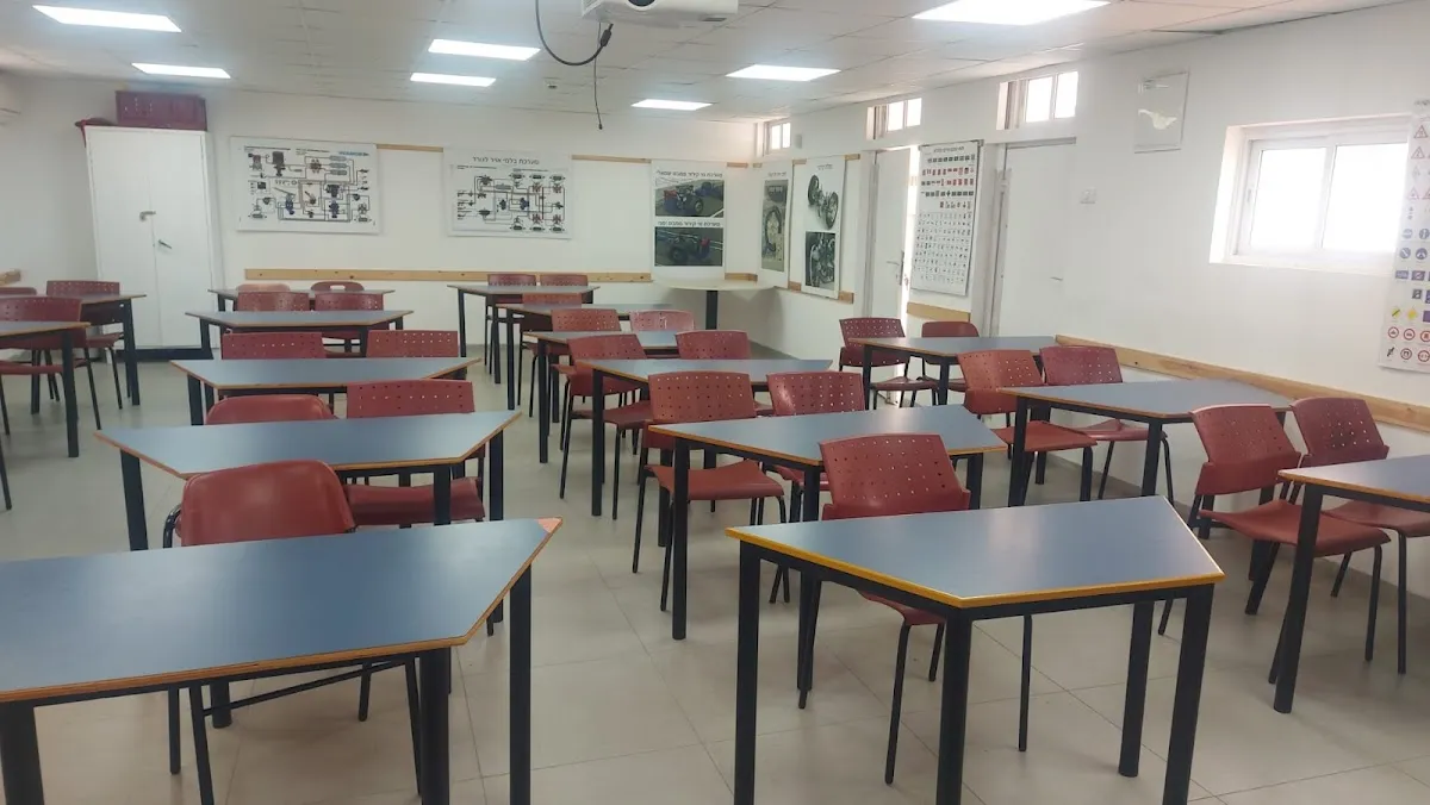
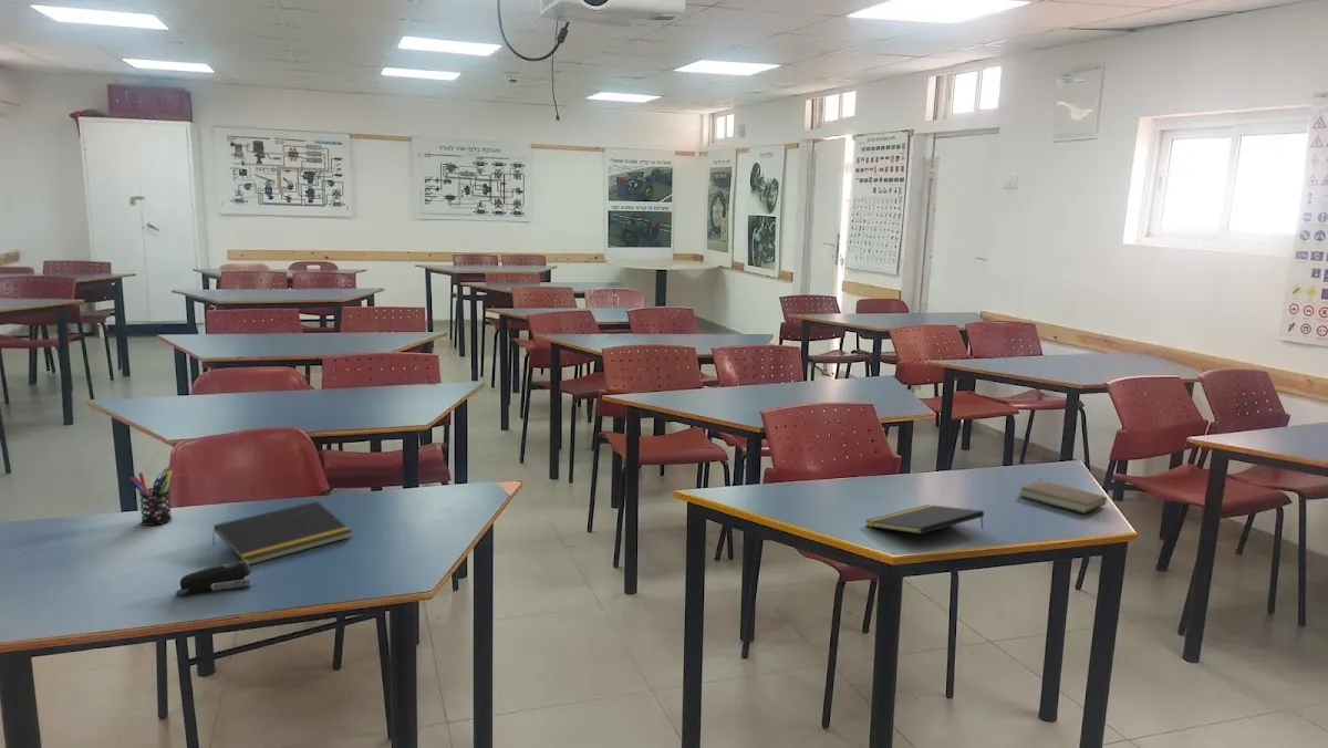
+ book (1065, 494)
+ stapler (214, 576)
+ notepad (924, 518)
+ pen holder (155, 496)
+ notepad (283, 530)
